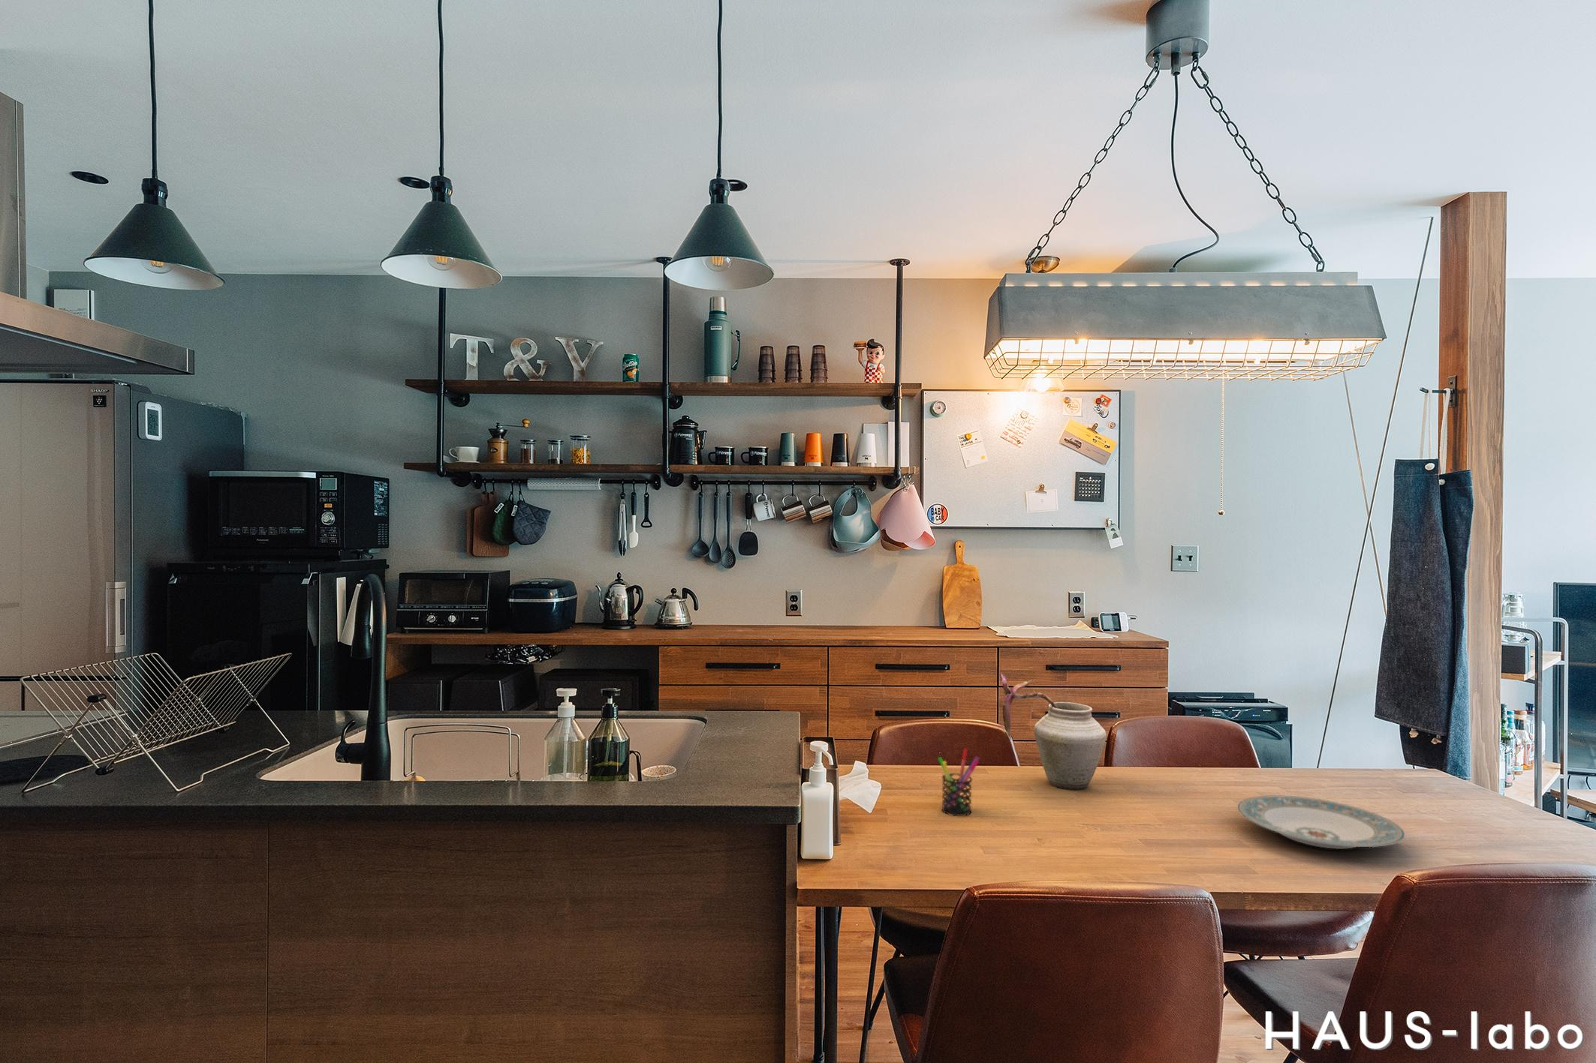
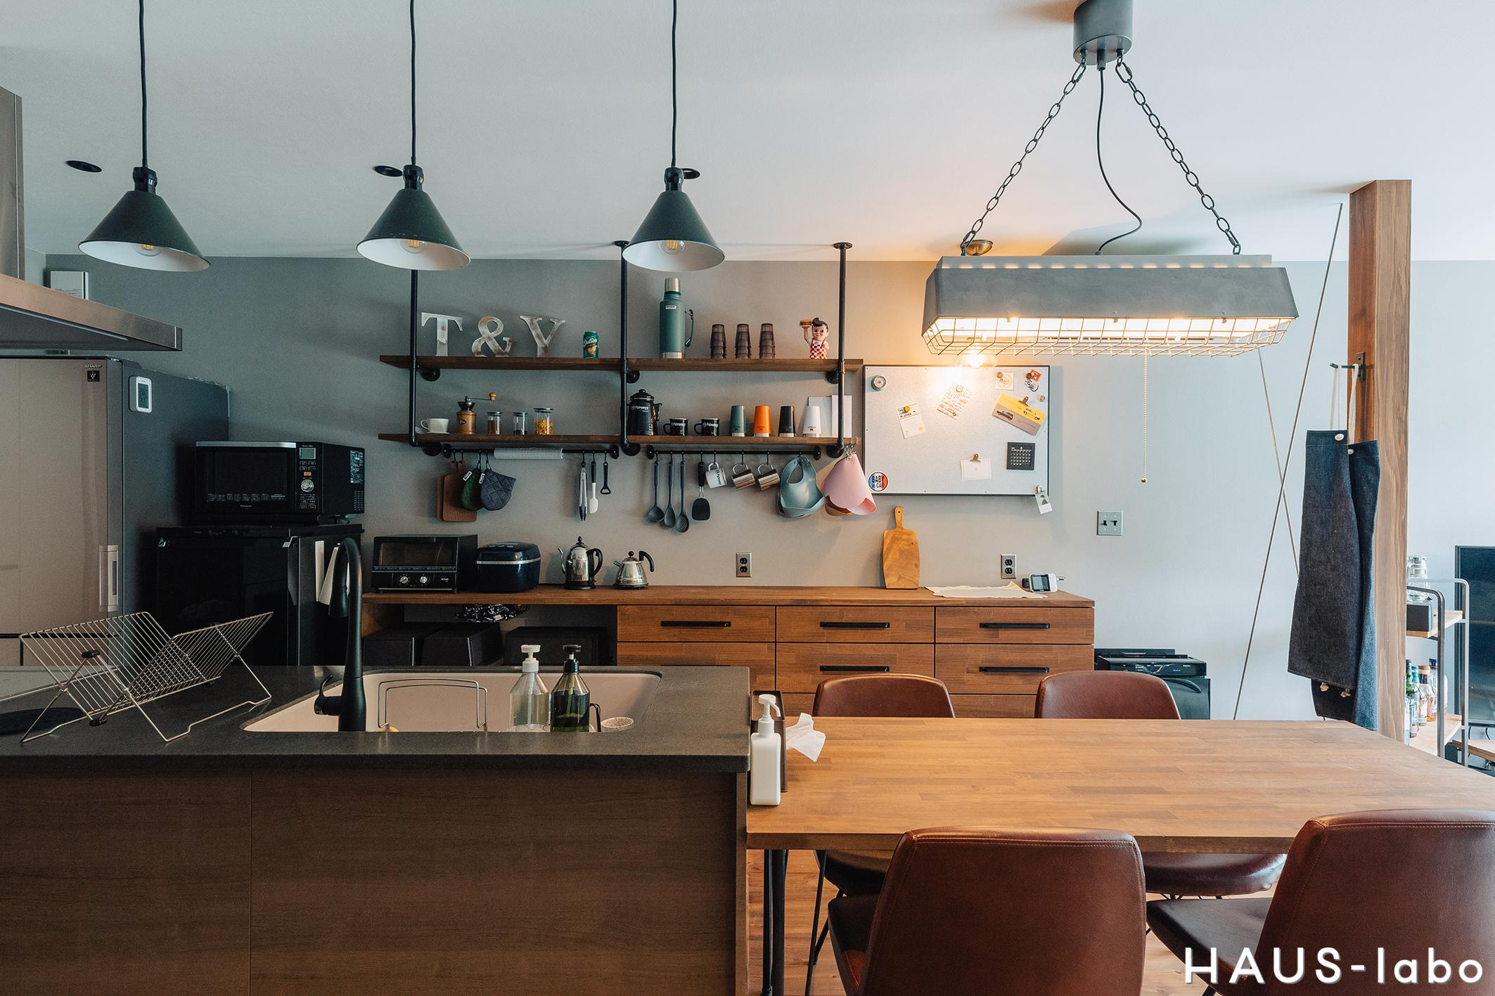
- vase (1051, 731)
- plate (1317, 827)
- pen holder (954, 781)
